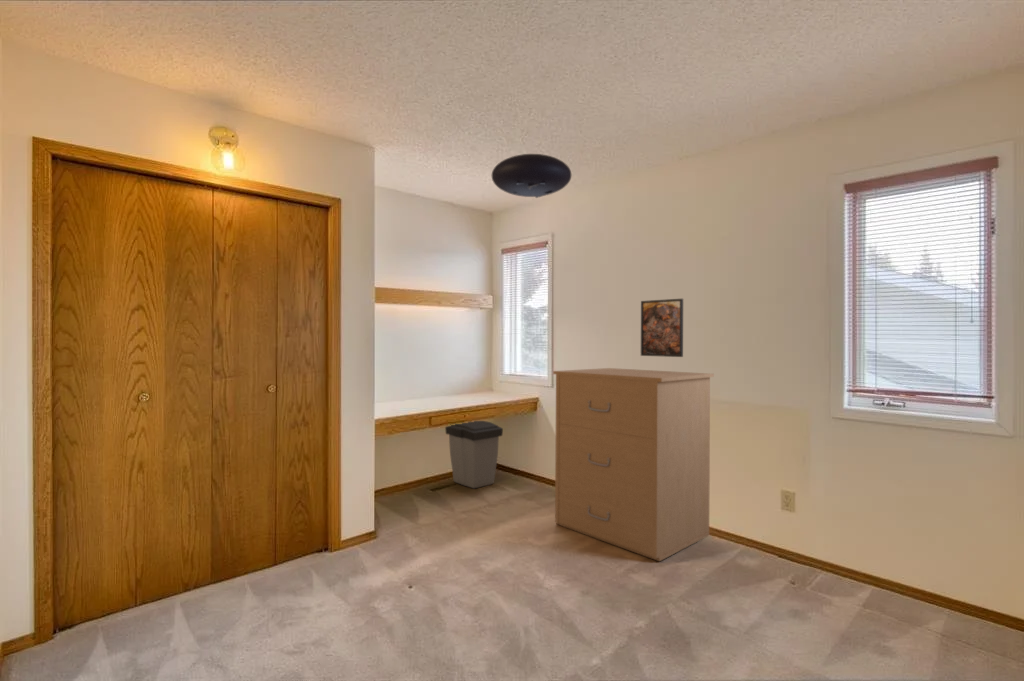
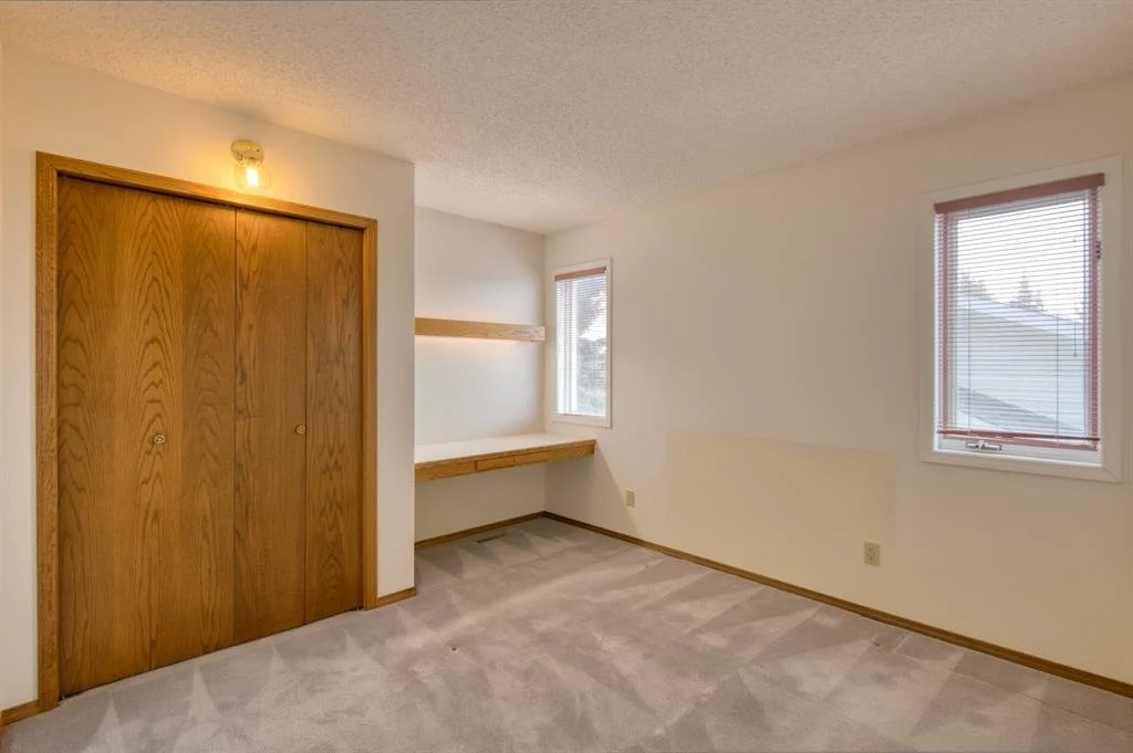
- filing cabinet (630, 451)
- ceiling light (531, 176)
- trash can (472, 453)
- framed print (661, 328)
